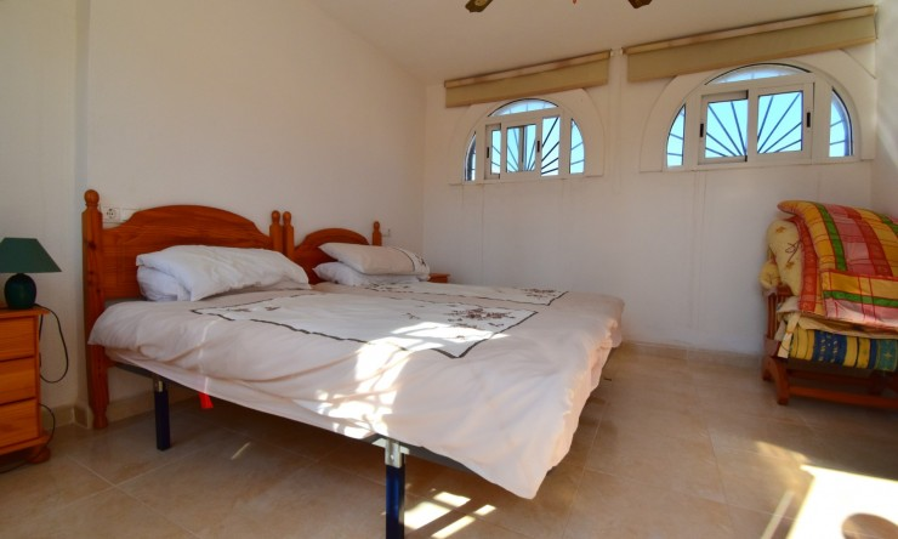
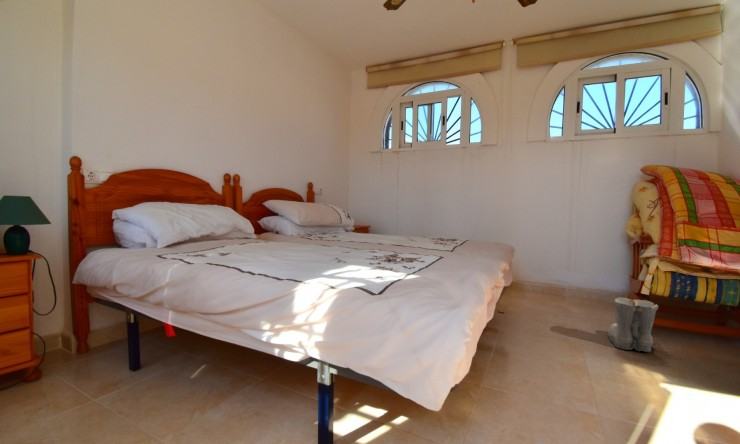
+ boots (632, 320)
